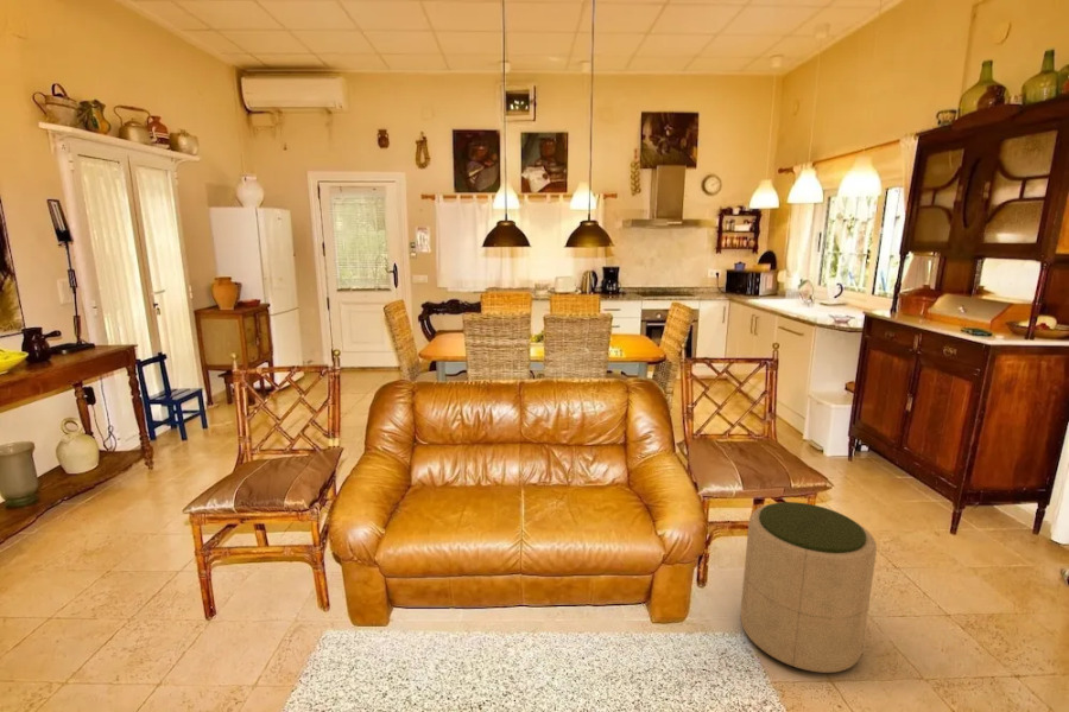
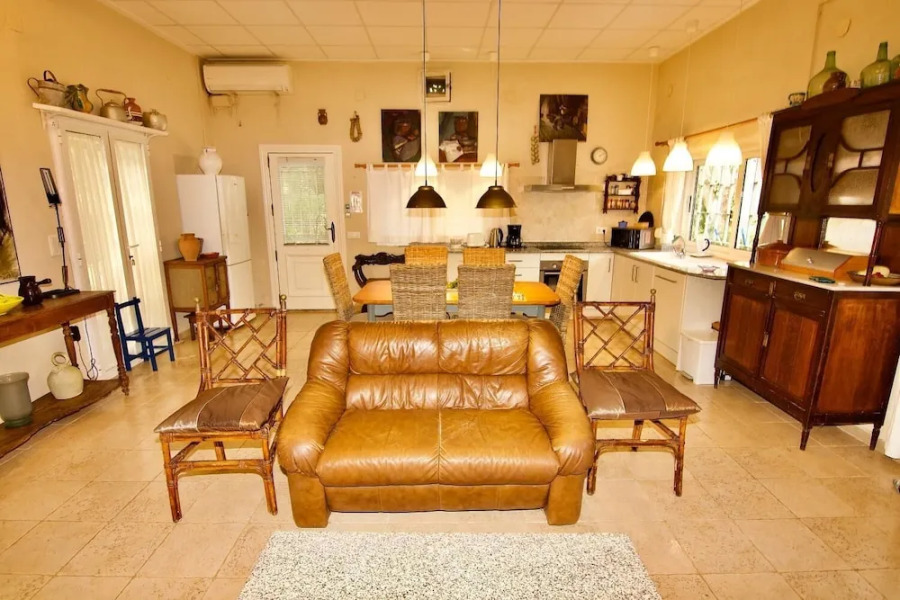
- ottoman (804, 580)
